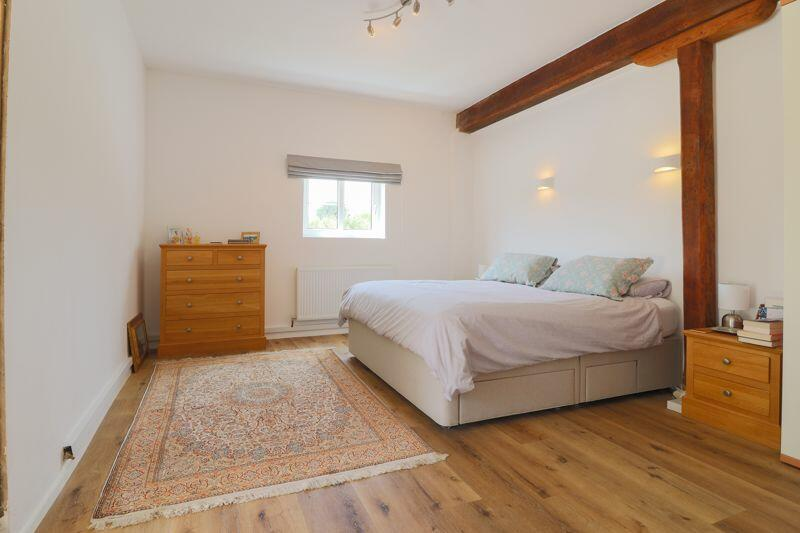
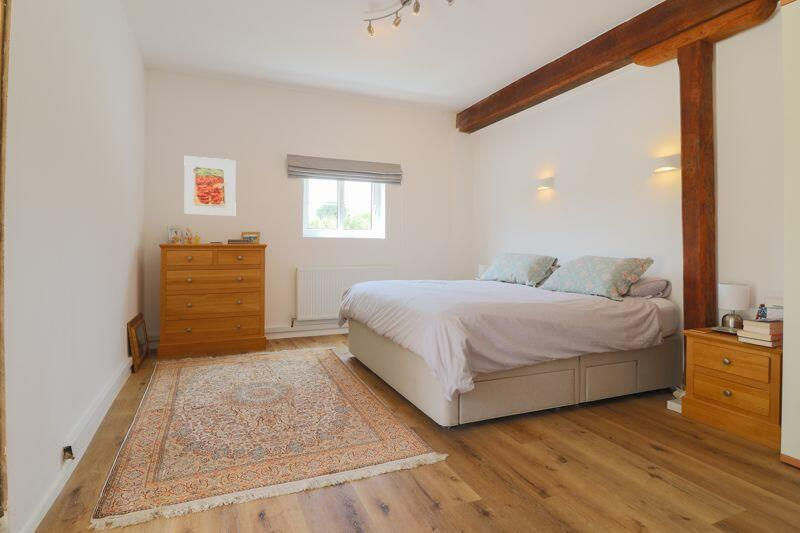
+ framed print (210, 186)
